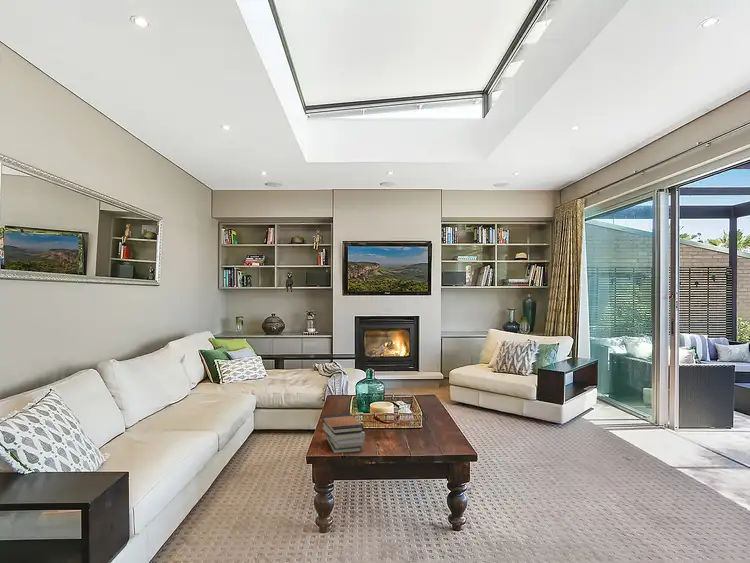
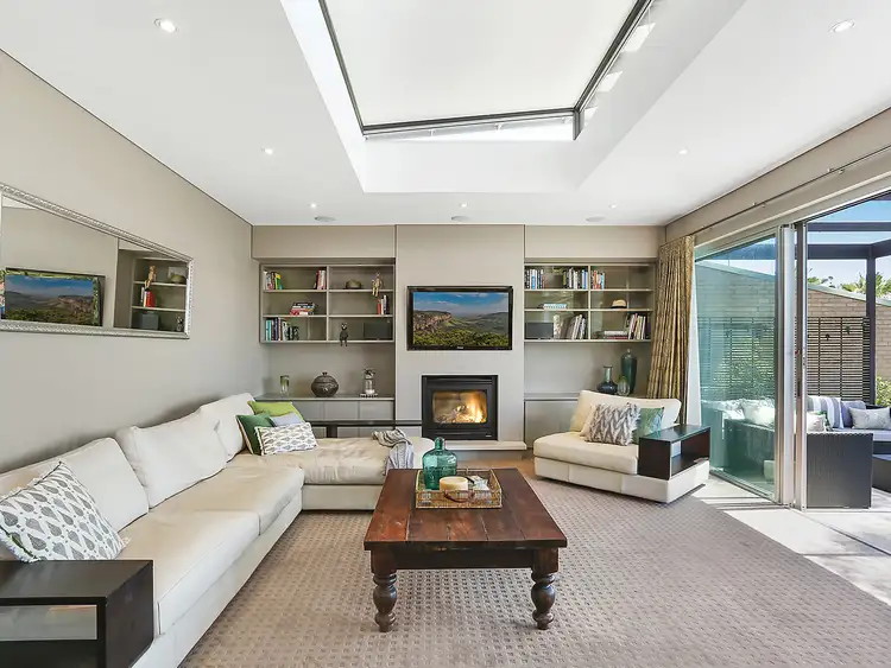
- book stack (342, 433)
